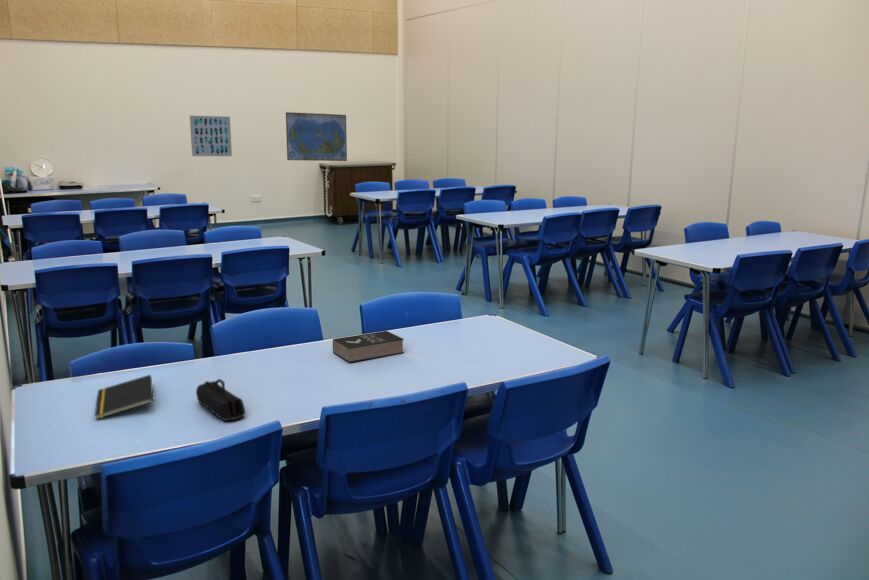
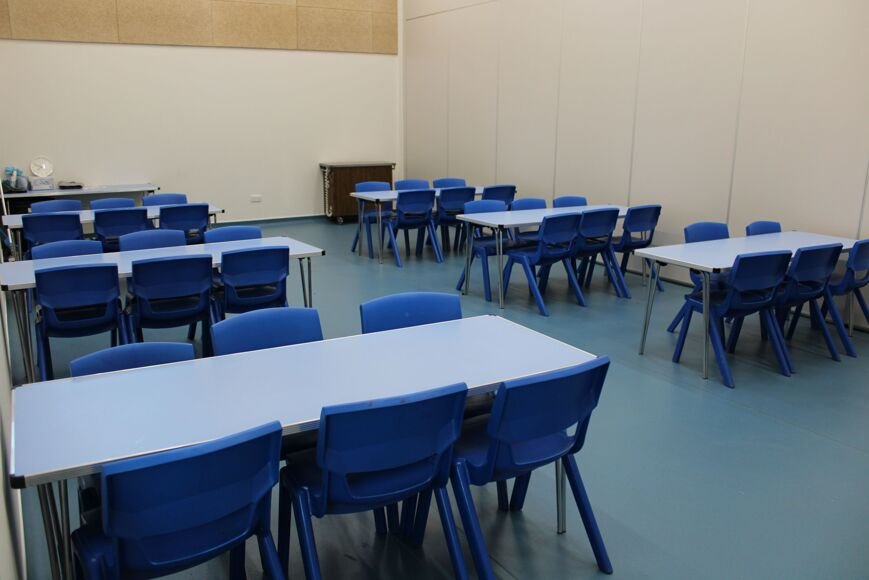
- book (368, 345)
- pencil case (219, 394)
- notepad (124, 395)
- world map (317, 137)
- wall art (211, 136)
